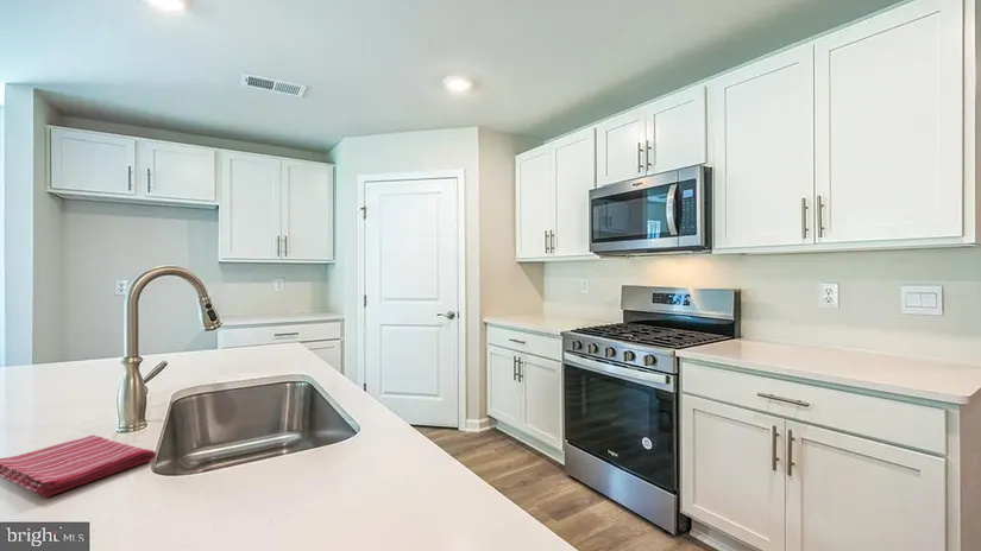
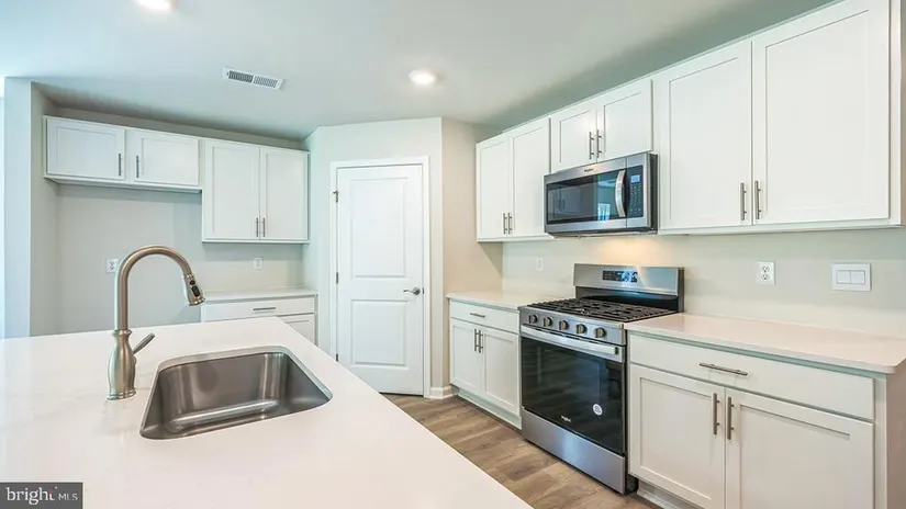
- dish towel (74, 460)
